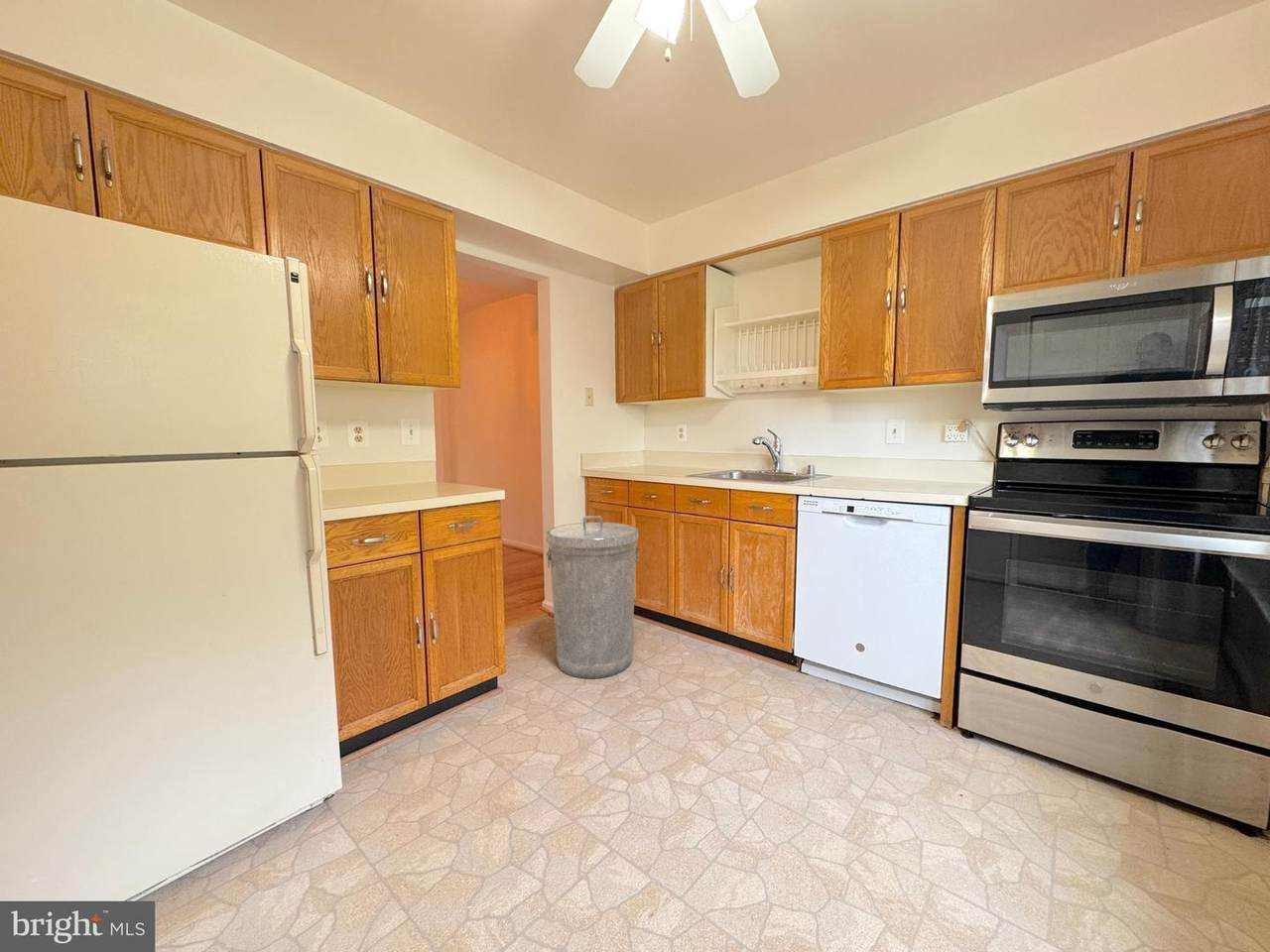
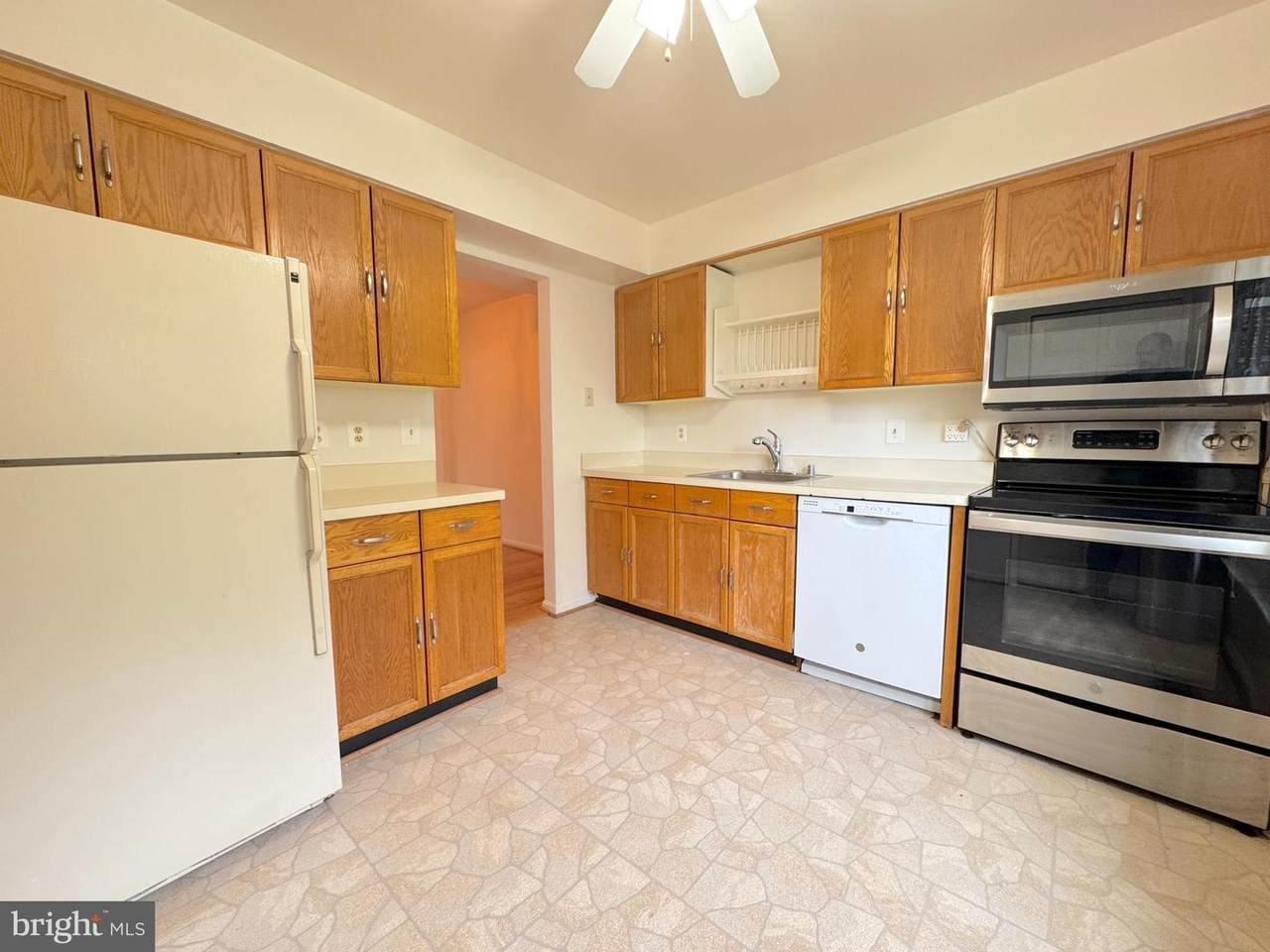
- trash can (593, 588)
